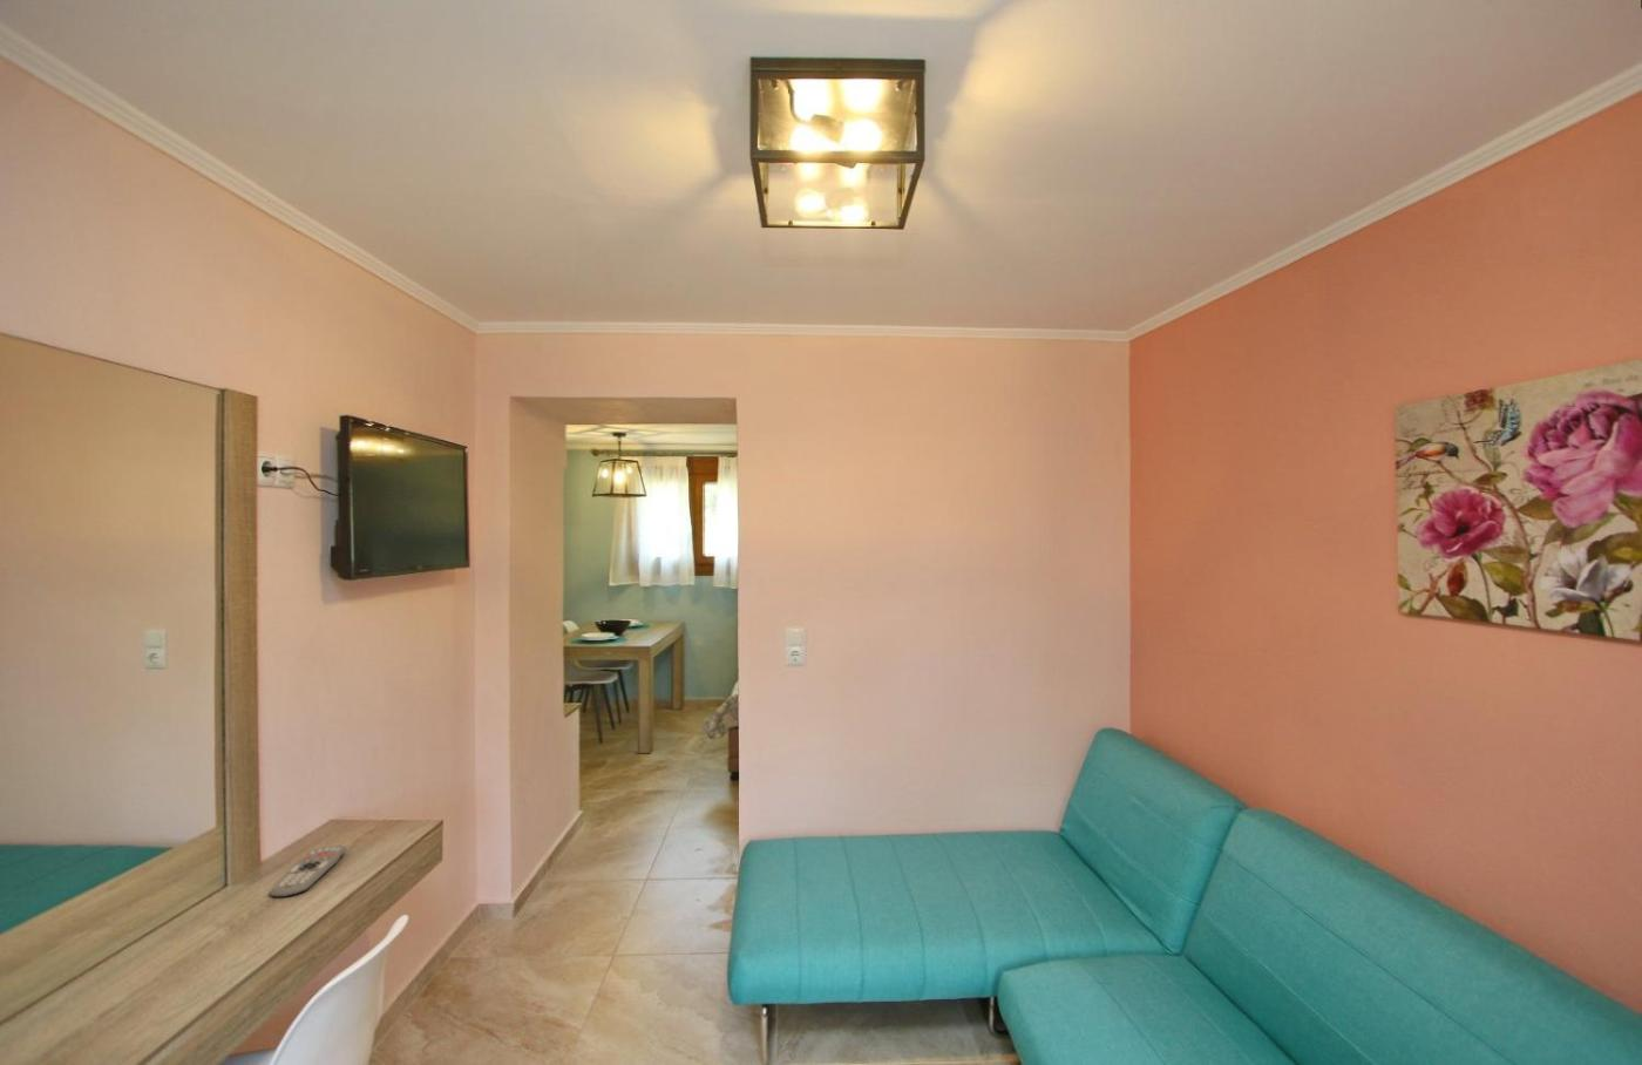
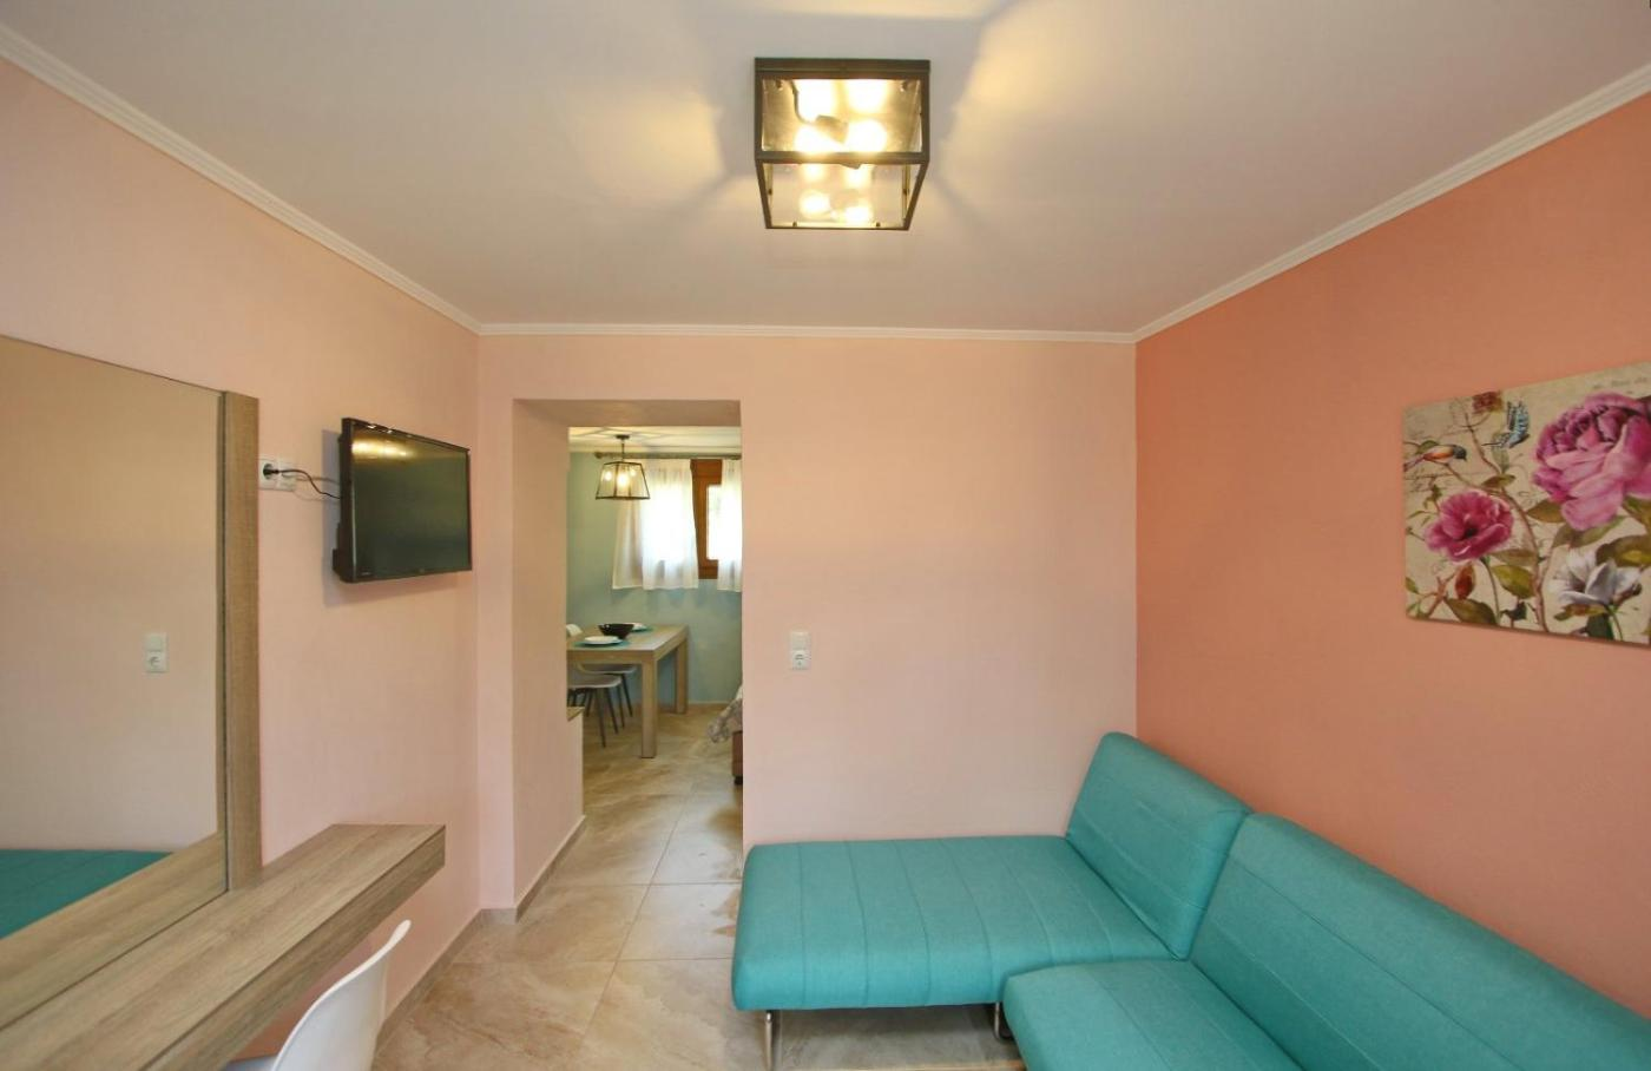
- remote control (309, 870)
